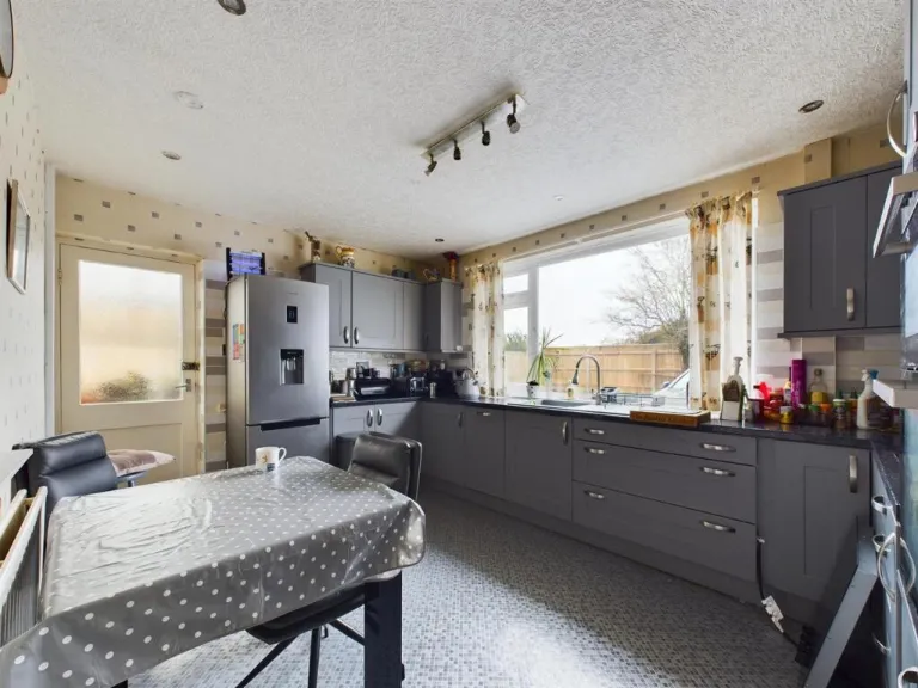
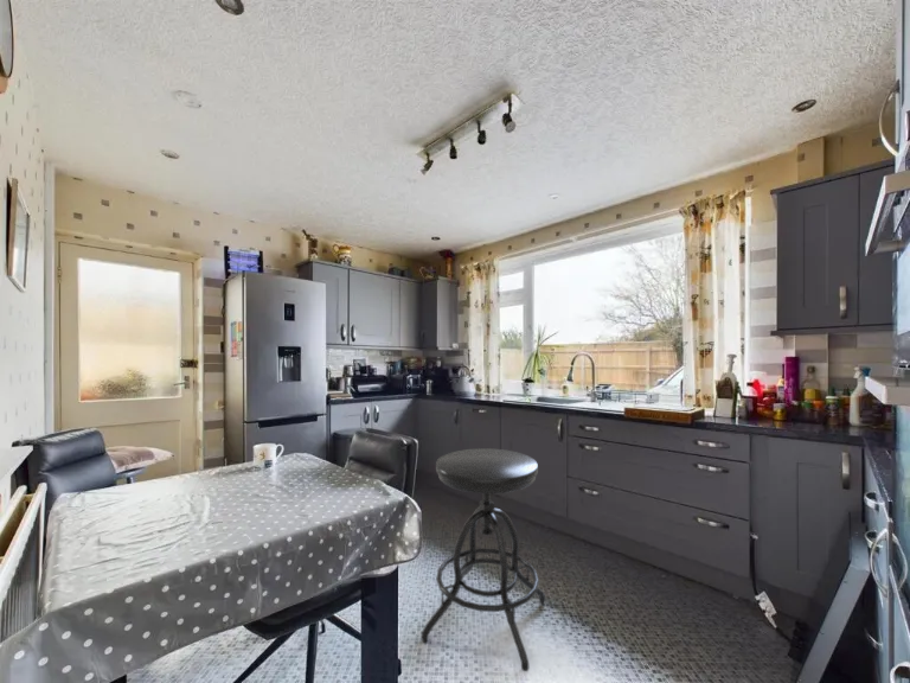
+ stool (487, 535)
